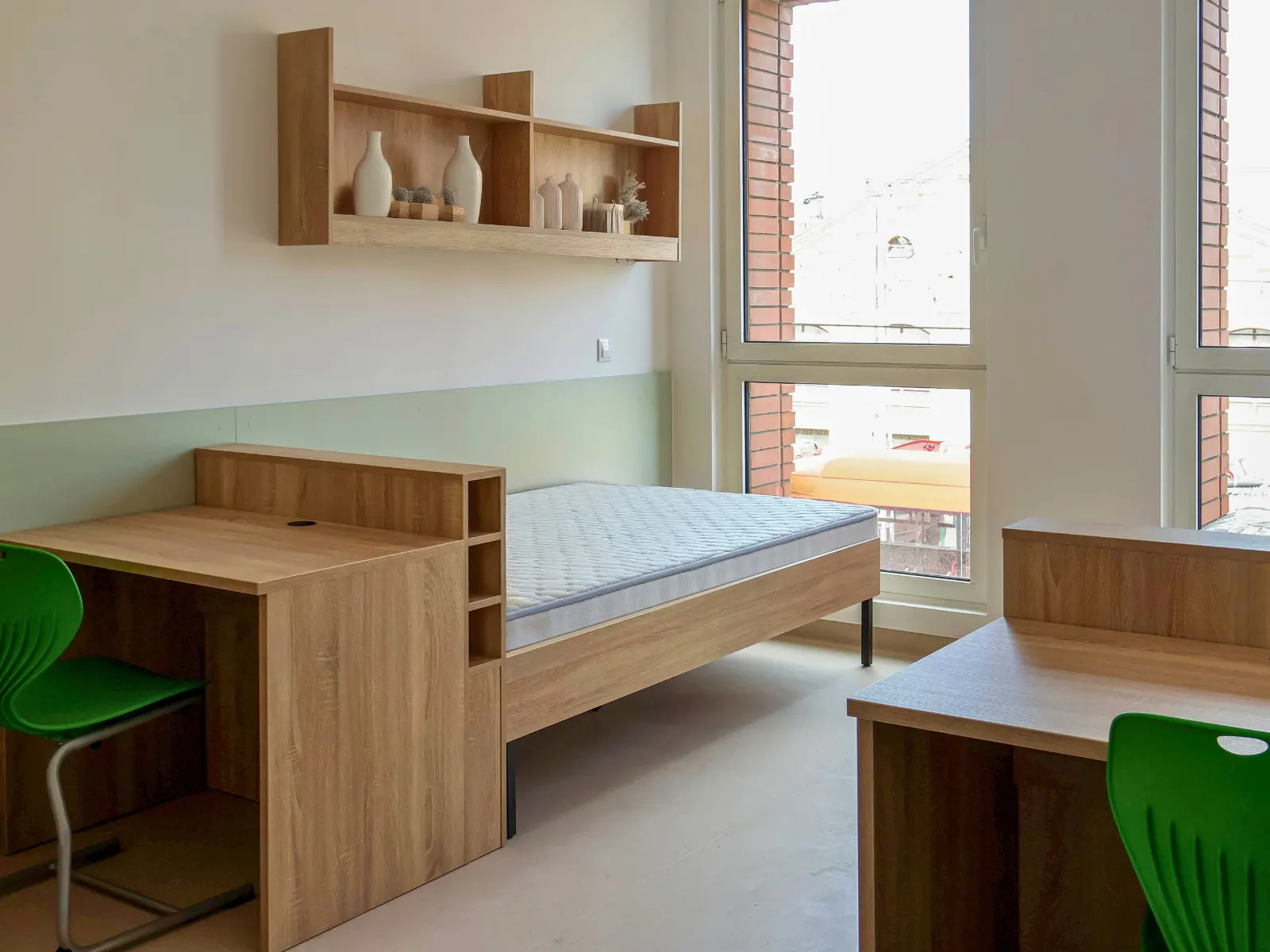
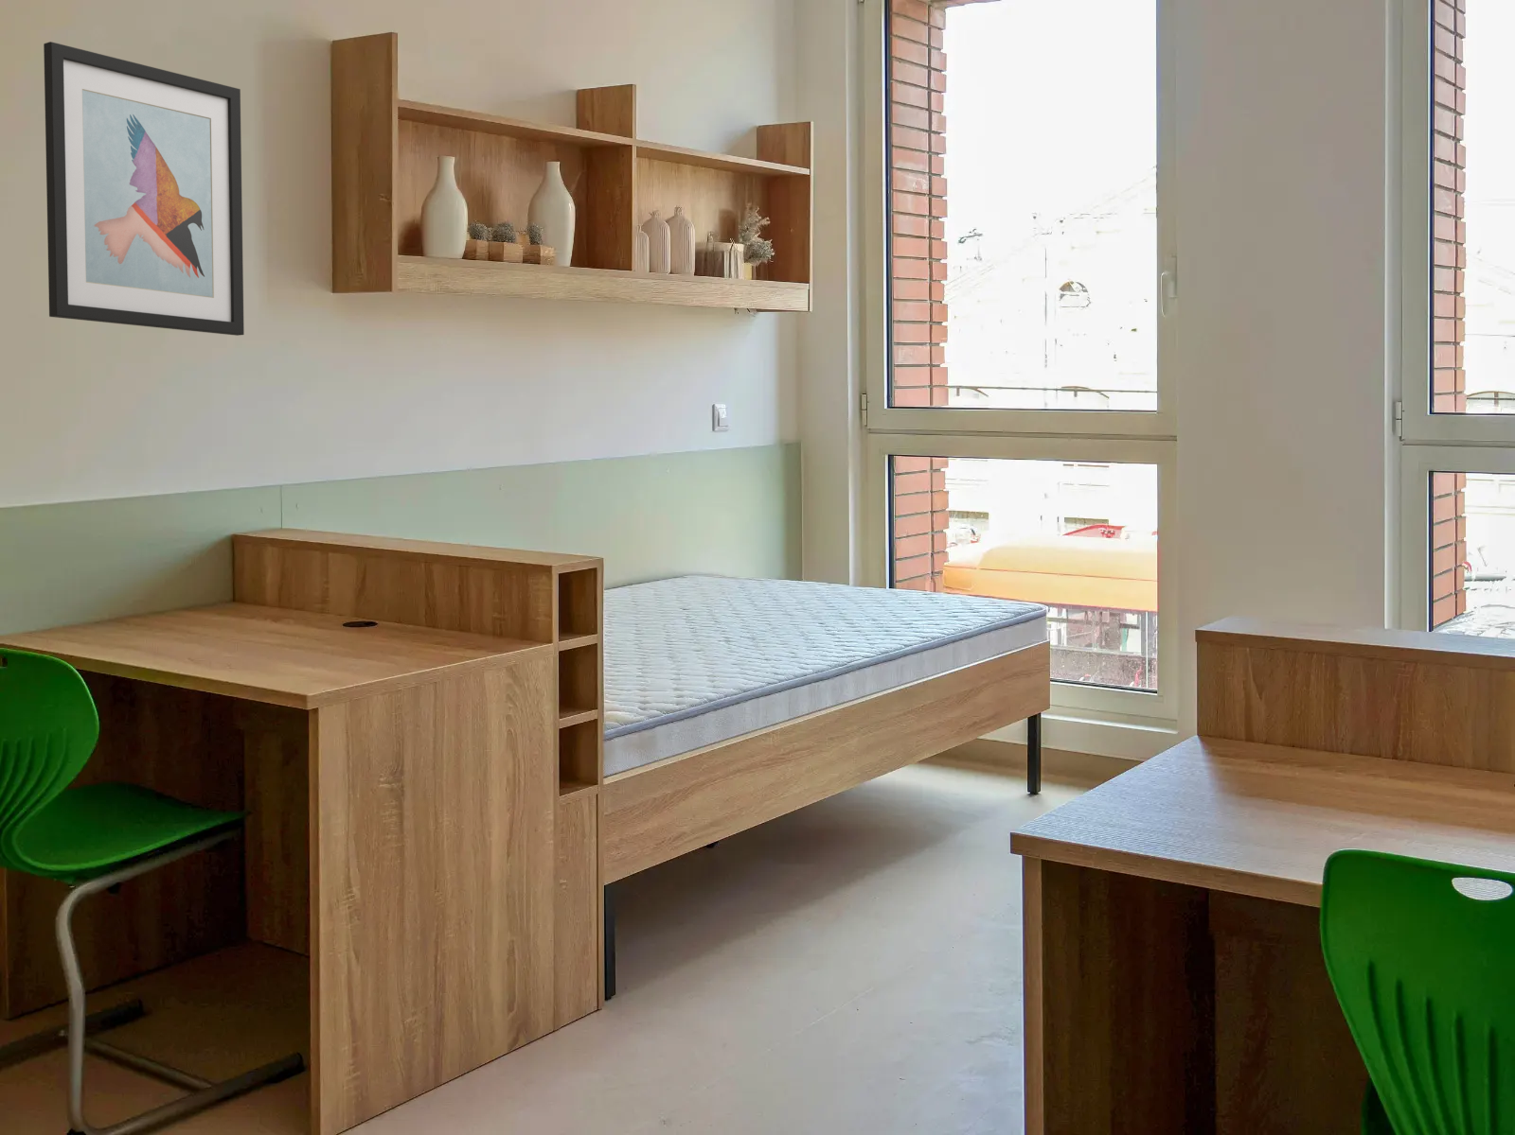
+ wall art (149, 197)
